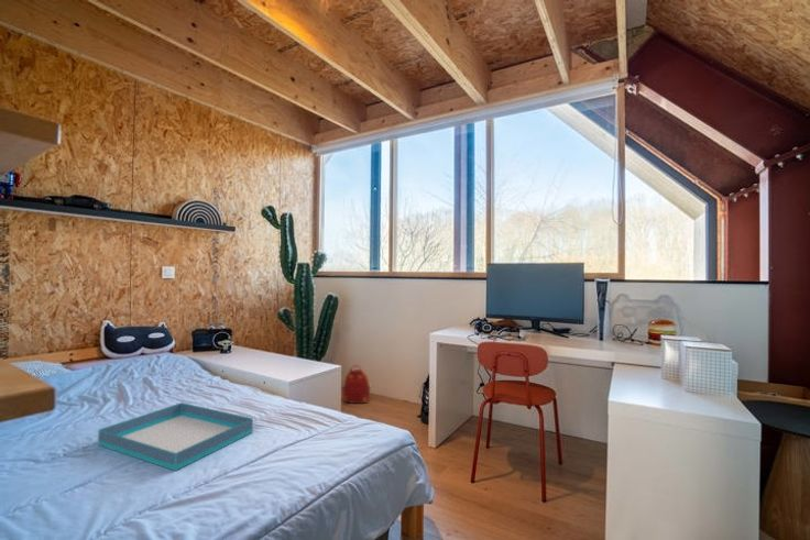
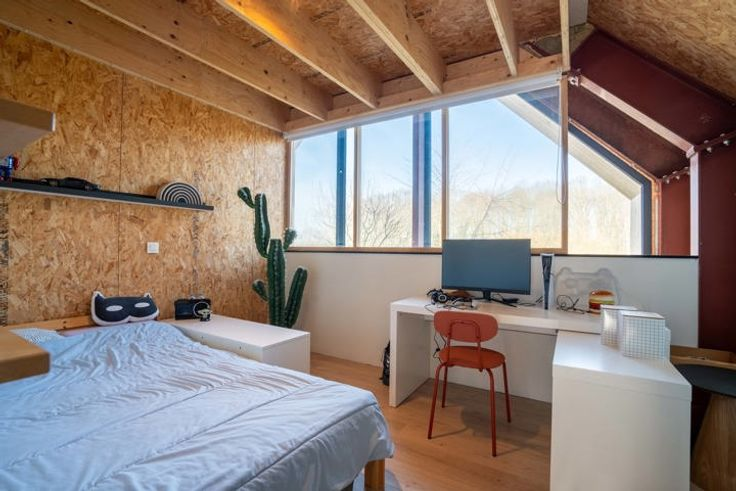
- tray (178, 431)
- backpack (357, 382)
